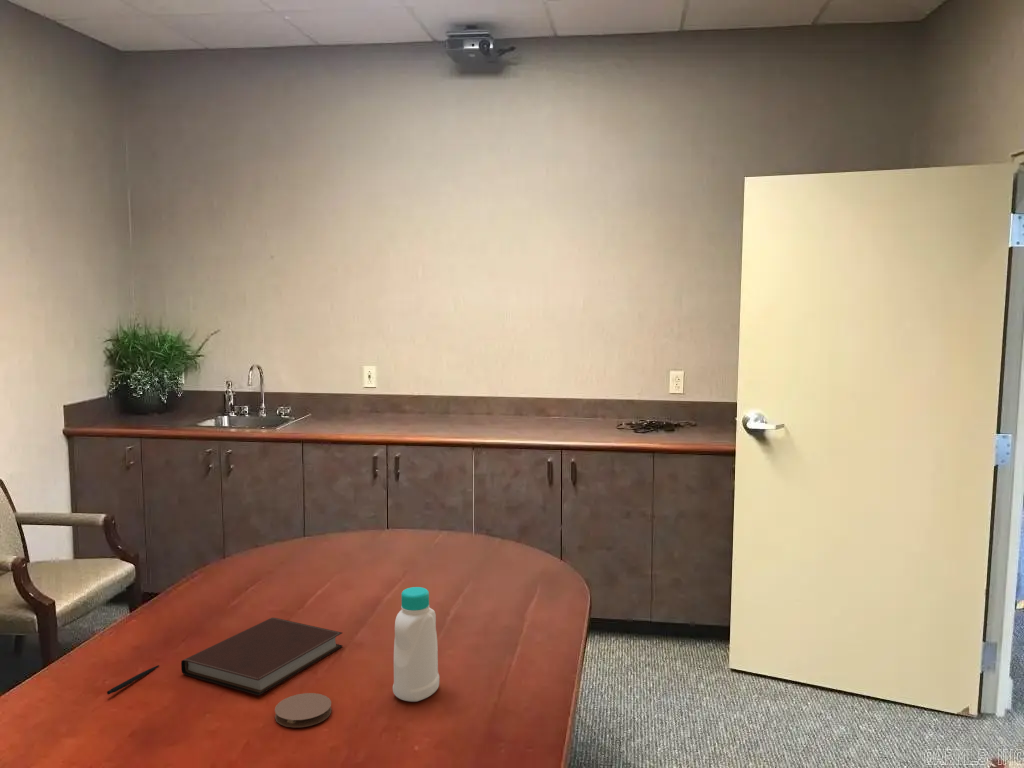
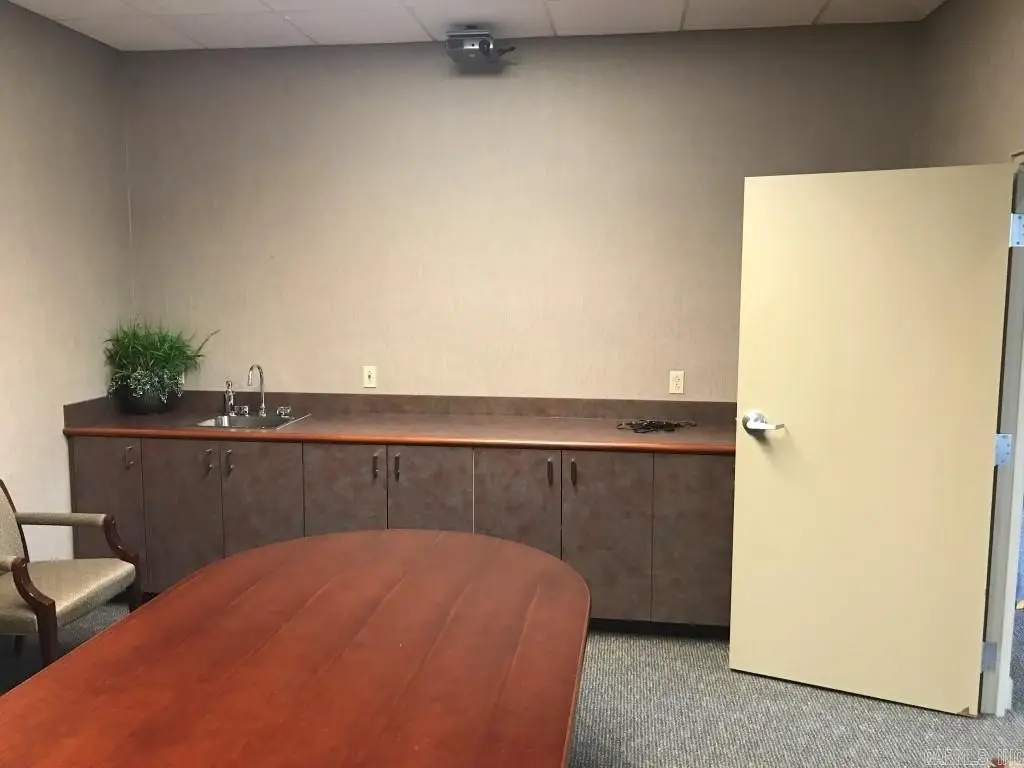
- bottle (415, 641)
- pen (135, 678)
- notebook (265, 652)
- coaster (303, 709)
